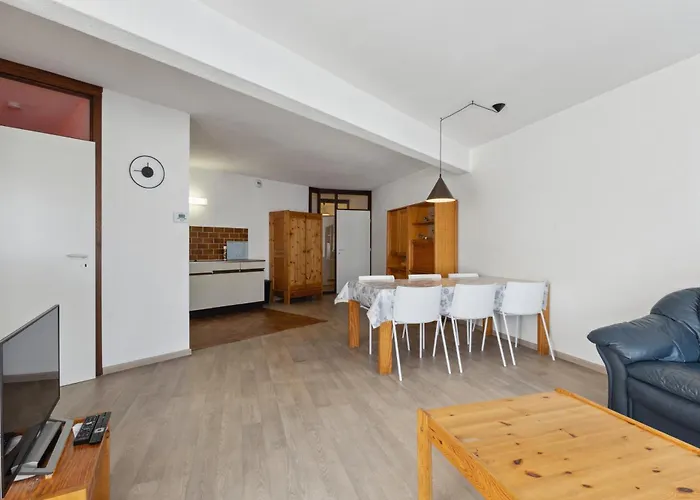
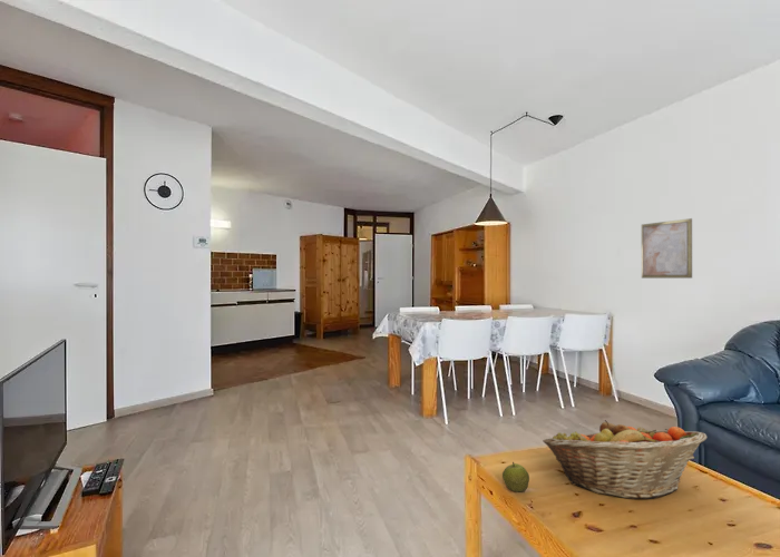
+ fruit basket (621, 449)
+ apple (515, 476)
+ wall art (664, 250)
